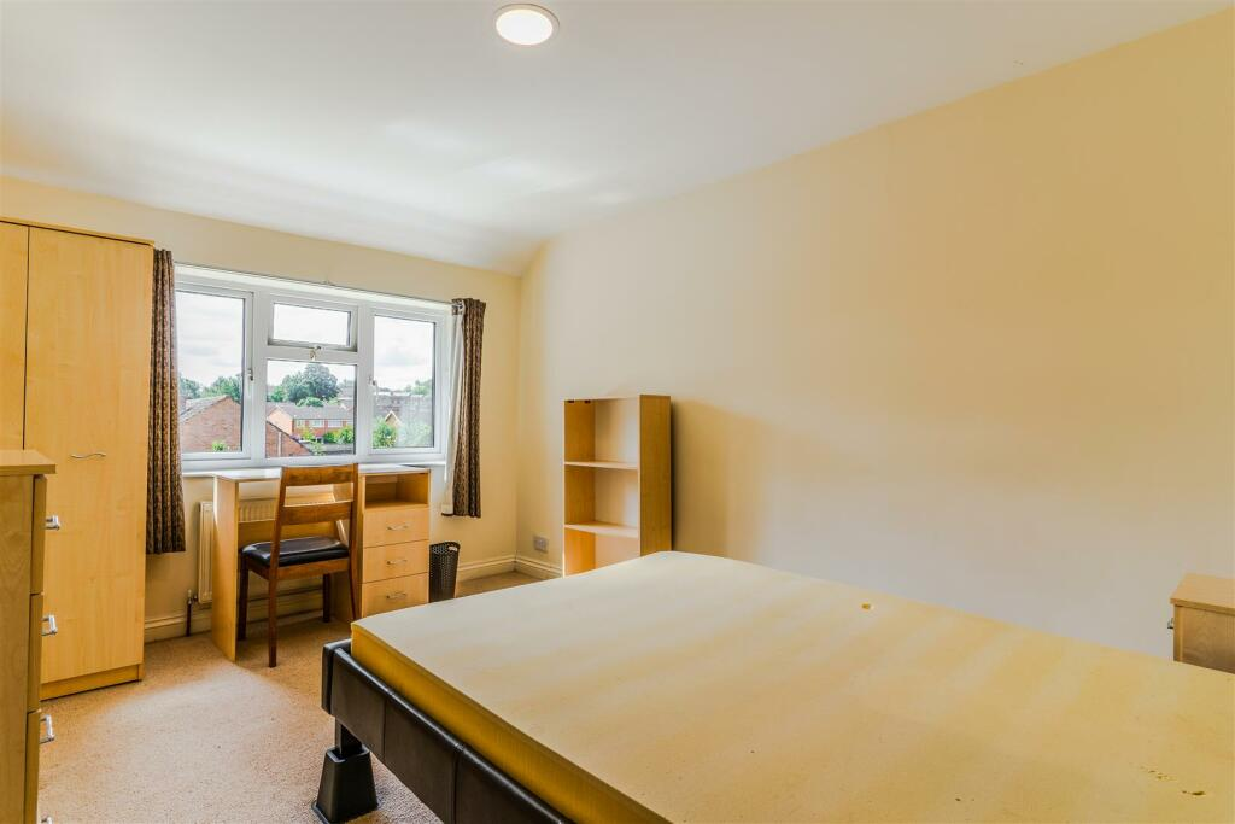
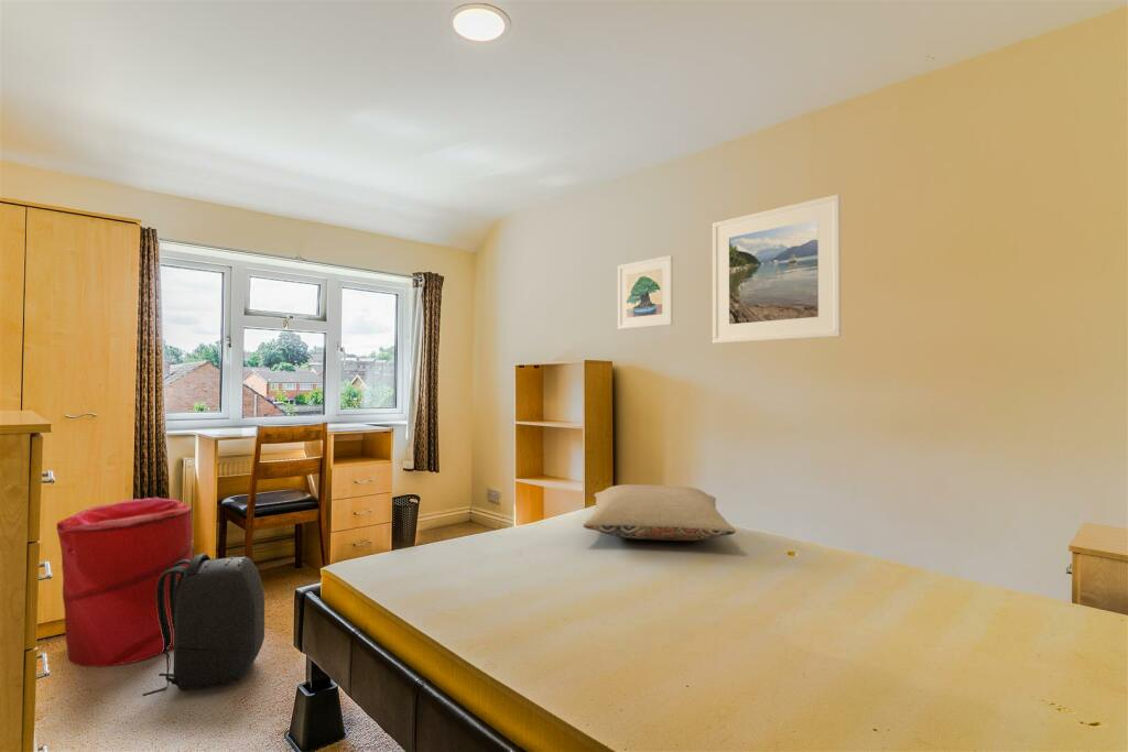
+ backpack (208, 615)
+ pillow (655, 510)
+ laundry hamper (129, 575)
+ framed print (643, 293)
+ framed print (771, 274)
